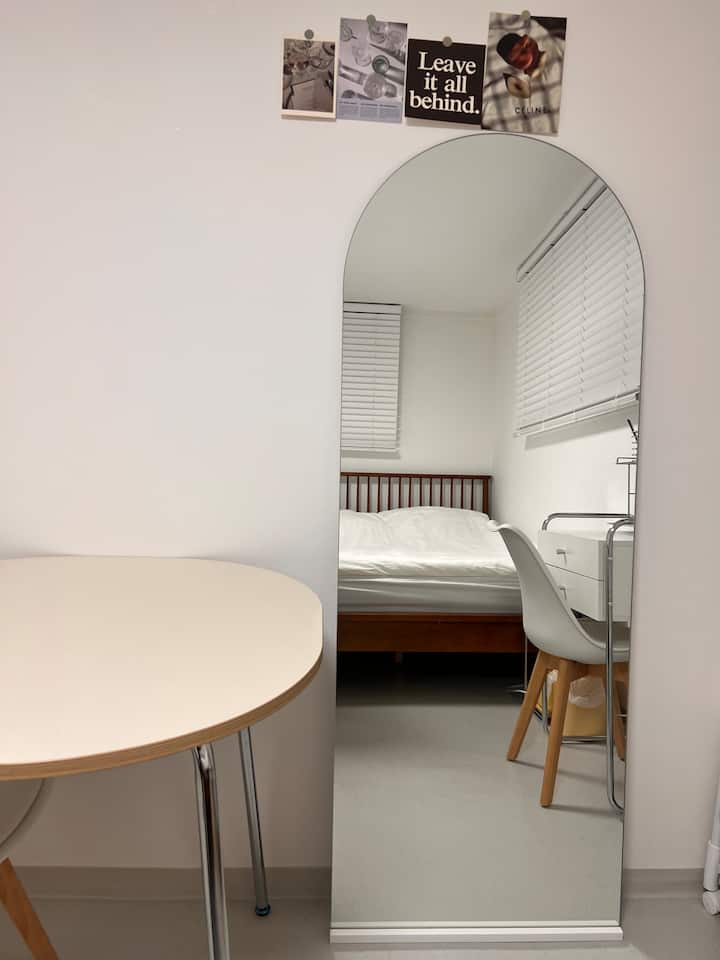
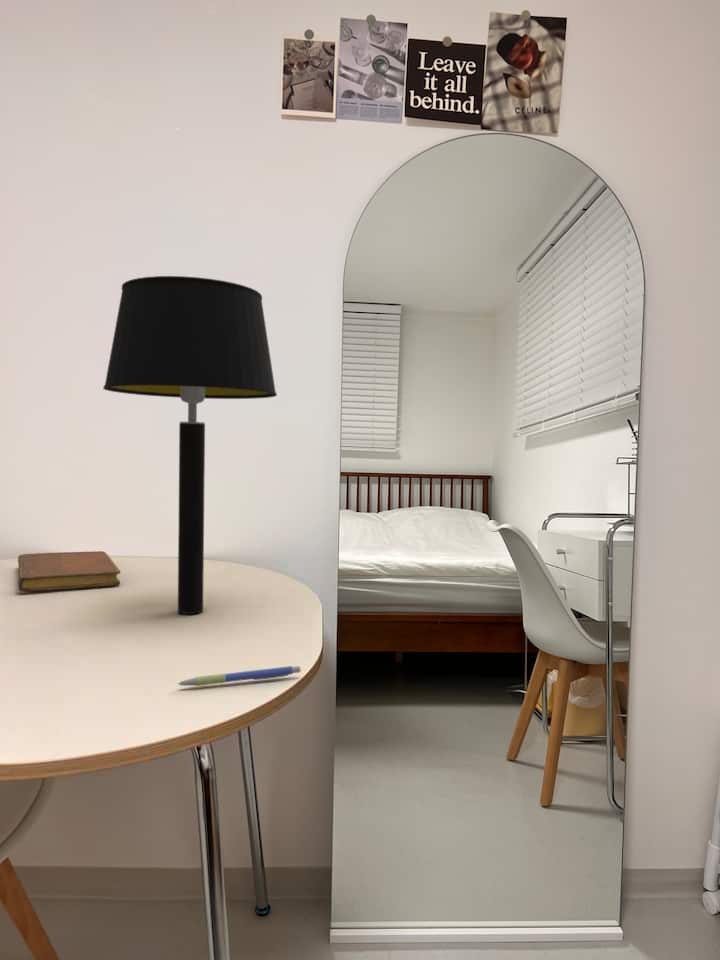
+ table lamp (192, 453)
+ notebook (66, 568)
+ pen (240, 676)
